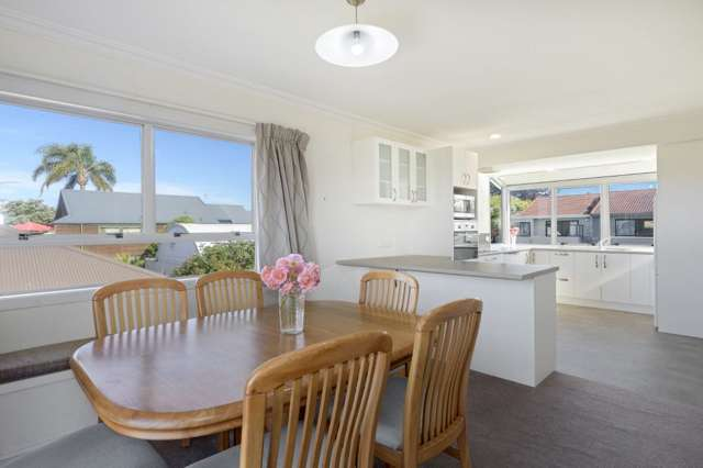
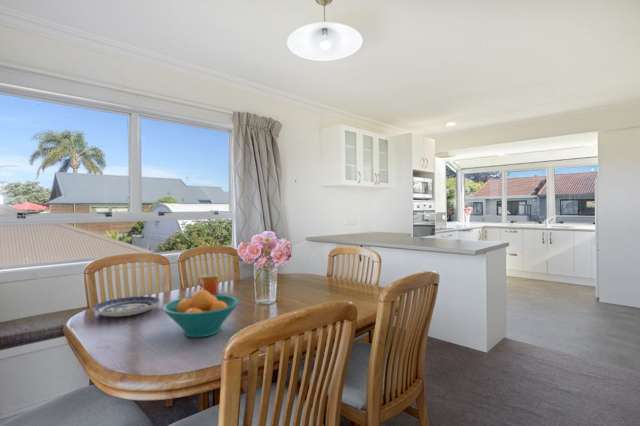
+ mug (208, 284)
+ plate (127, 307)
+ fruit bowl (202, 311)
